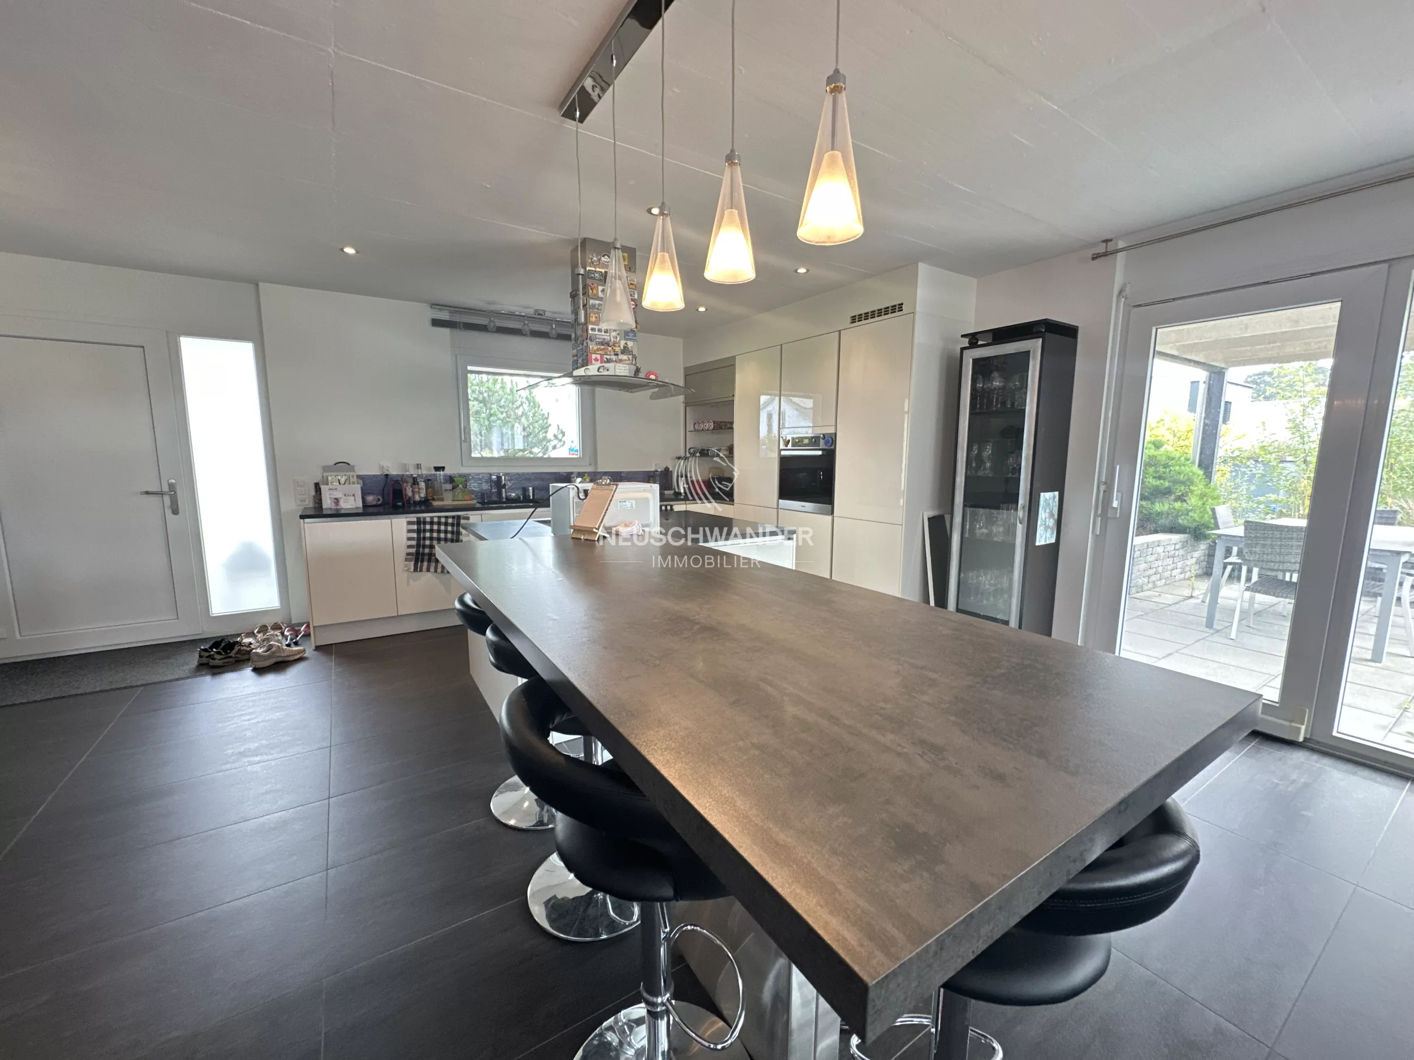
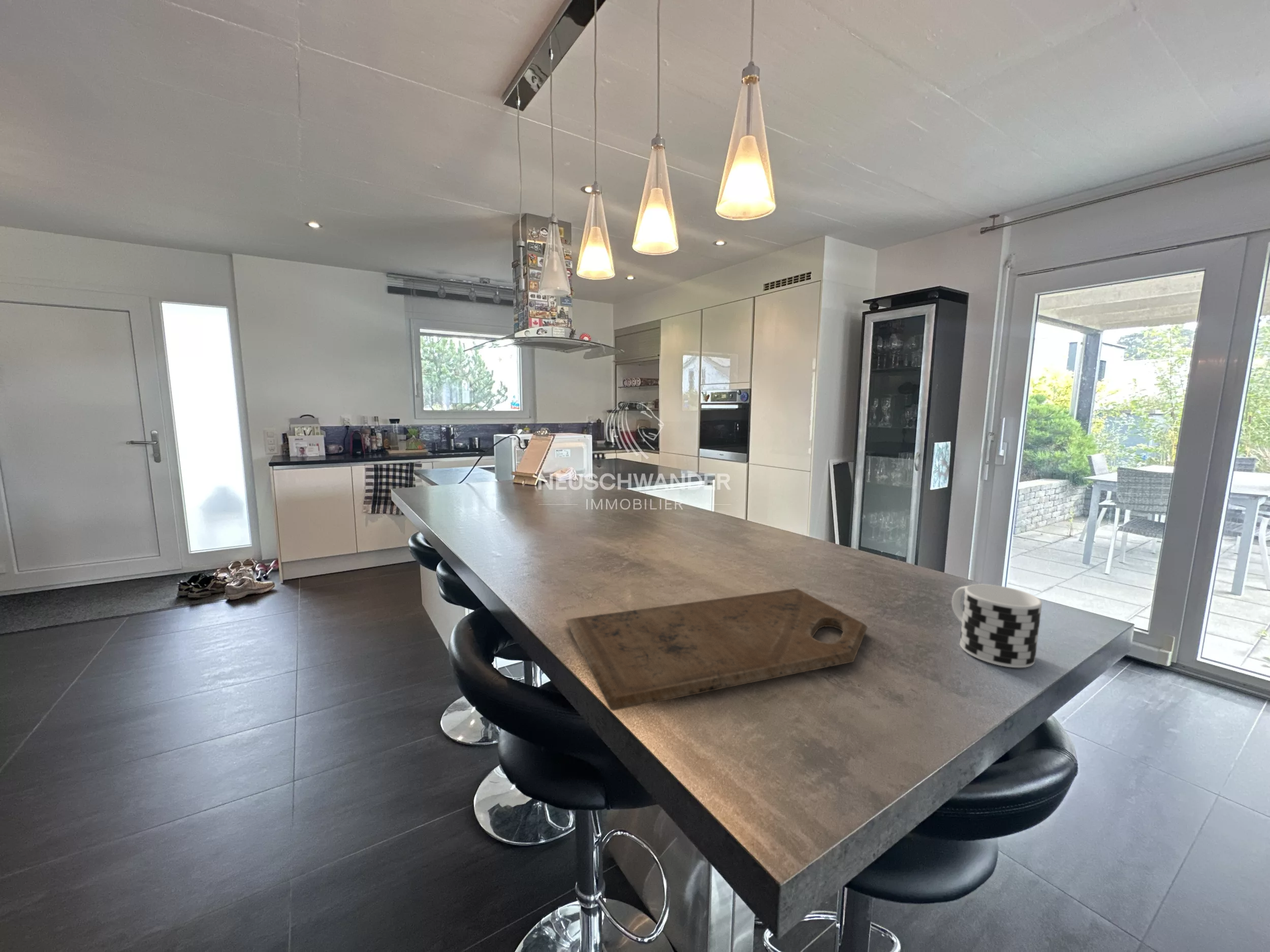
+ cutting board (726, 634)
+ cup (989, 619)
